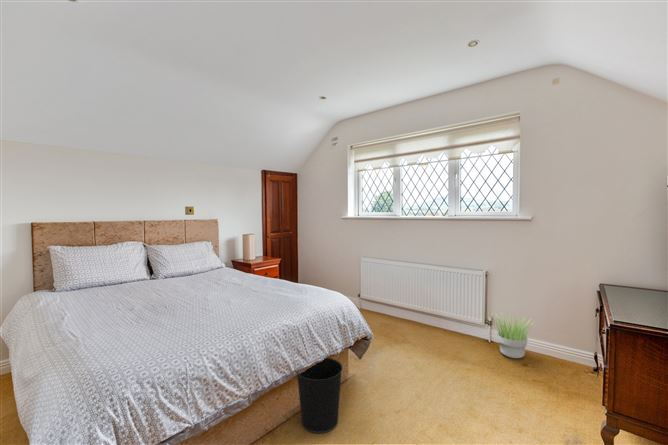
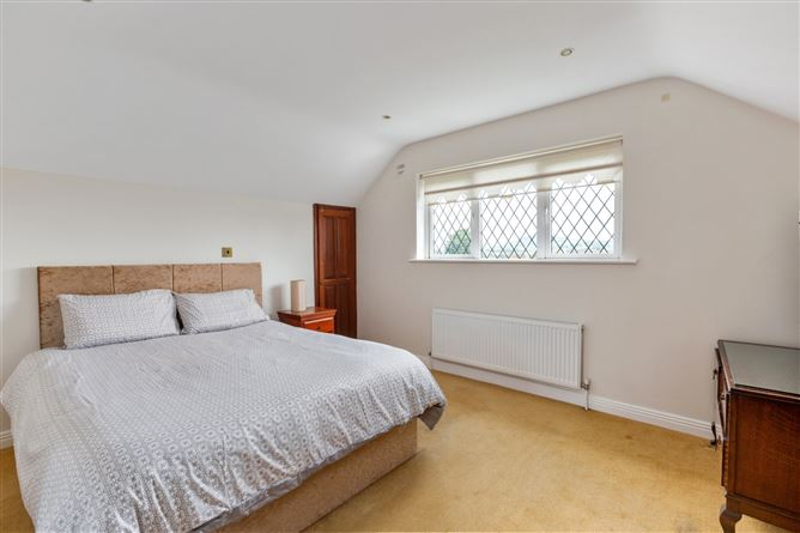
- wastebasket (319, 394)
- potted plant (511, 336)
